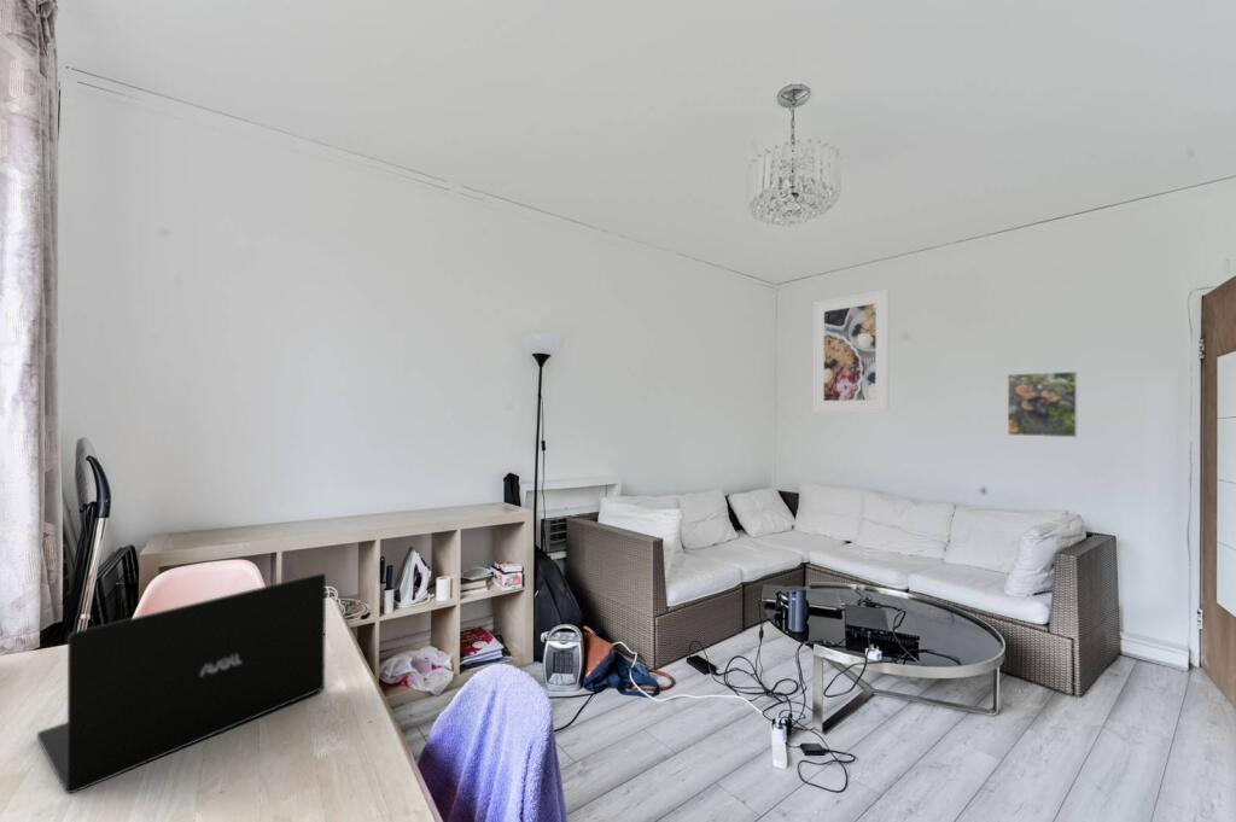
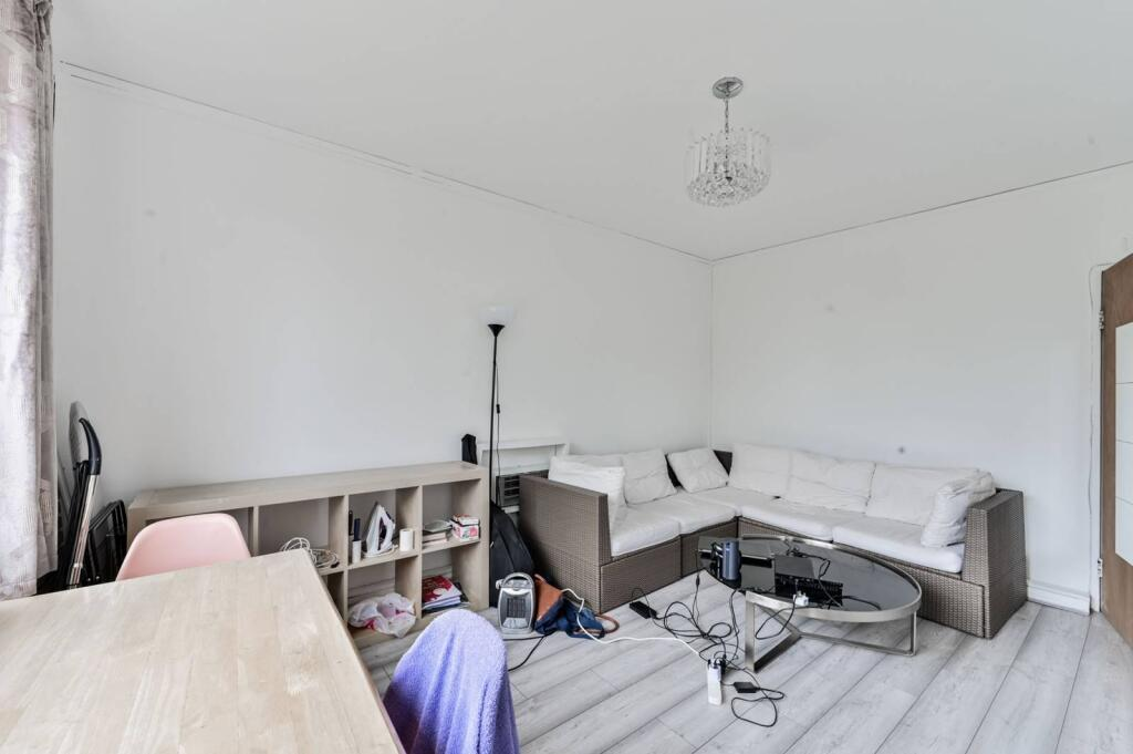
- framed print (1040, 404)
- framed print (849, 354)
- laptop (192, 648)
